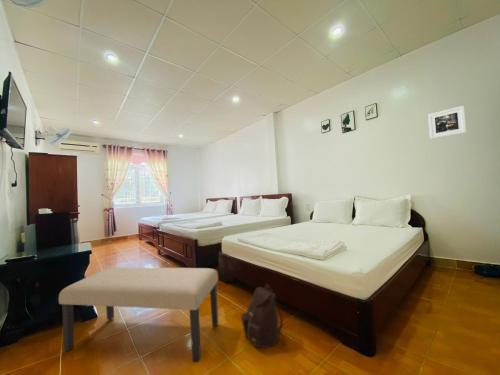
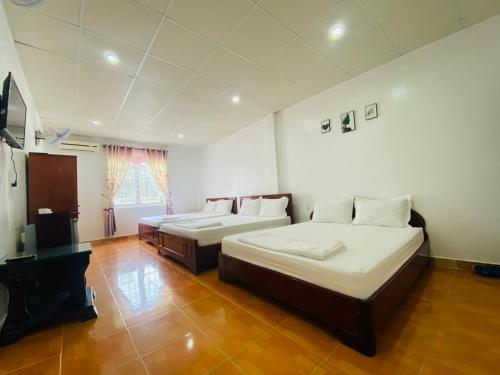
- bench (145, 305)
- backpack (262, 311)
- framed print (446, 123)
